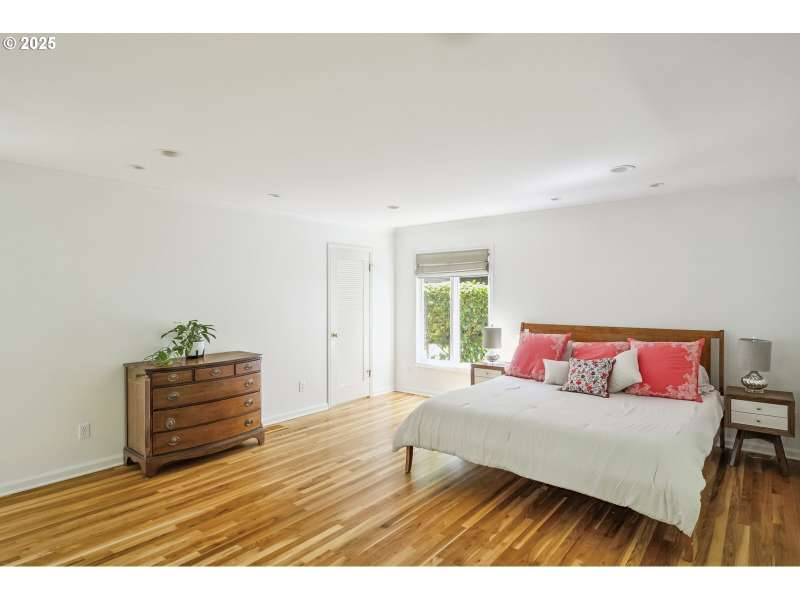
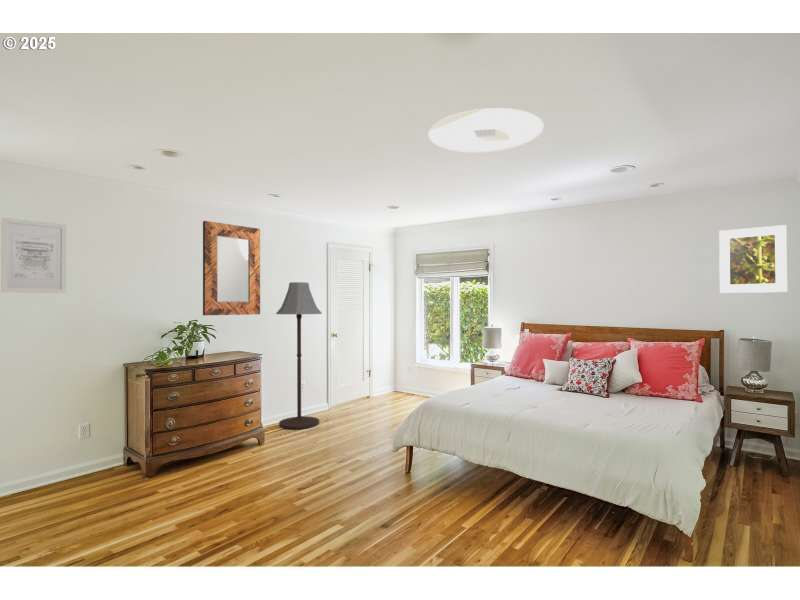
+ floor lamp (299, 353)
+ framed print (751, 260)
+ ceiling light (484, 127)
+ wall art (35, 257)
+ home mirror (232, 269)
